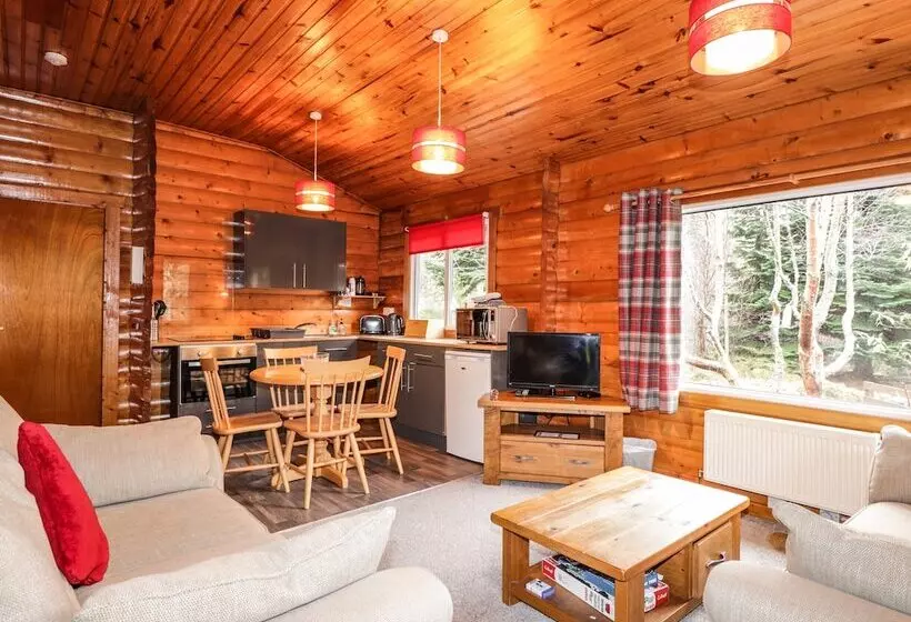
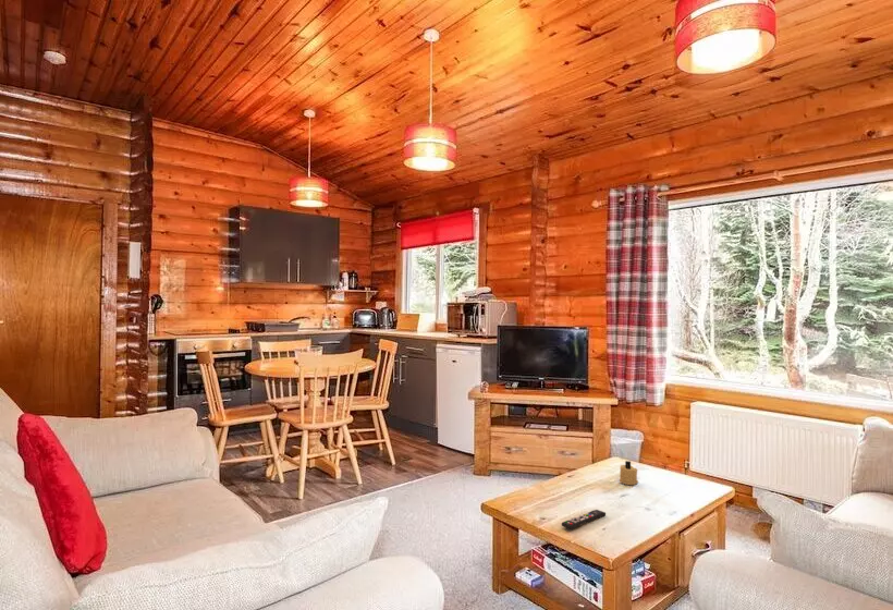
+ candle (628, 472)
+ remote control (584, 518)
